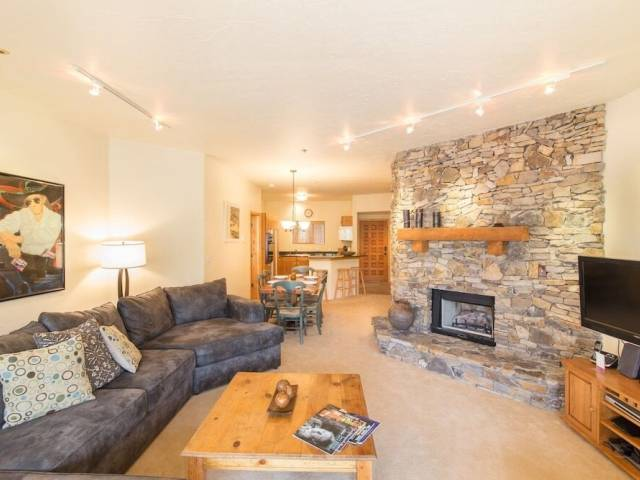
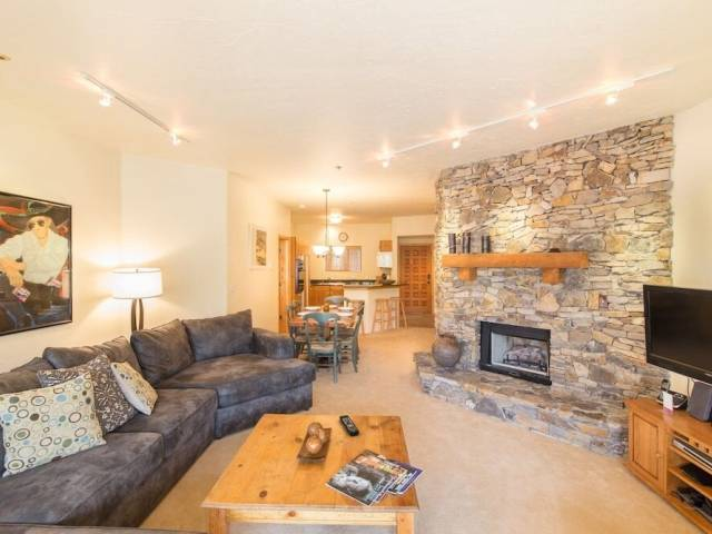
+ remote control (348, 424)
